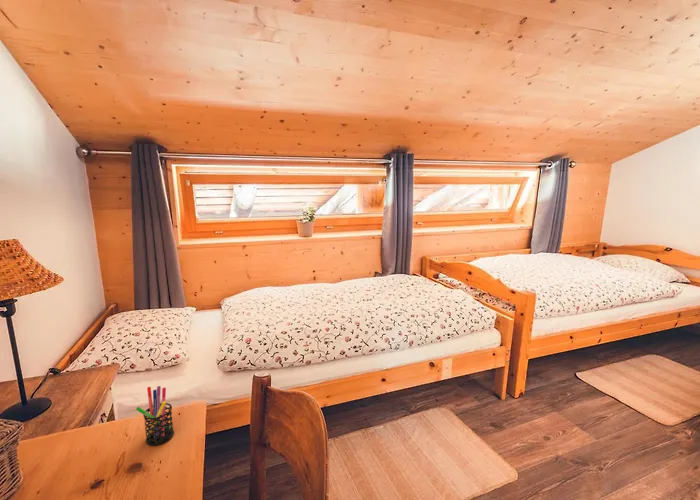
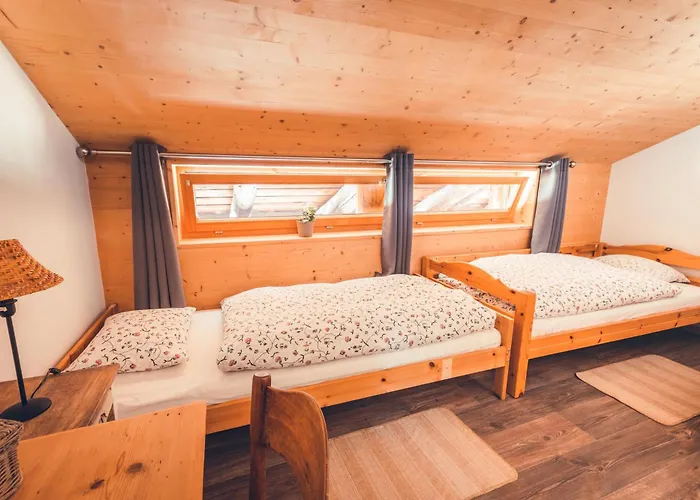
- pen holder (154, 415)
